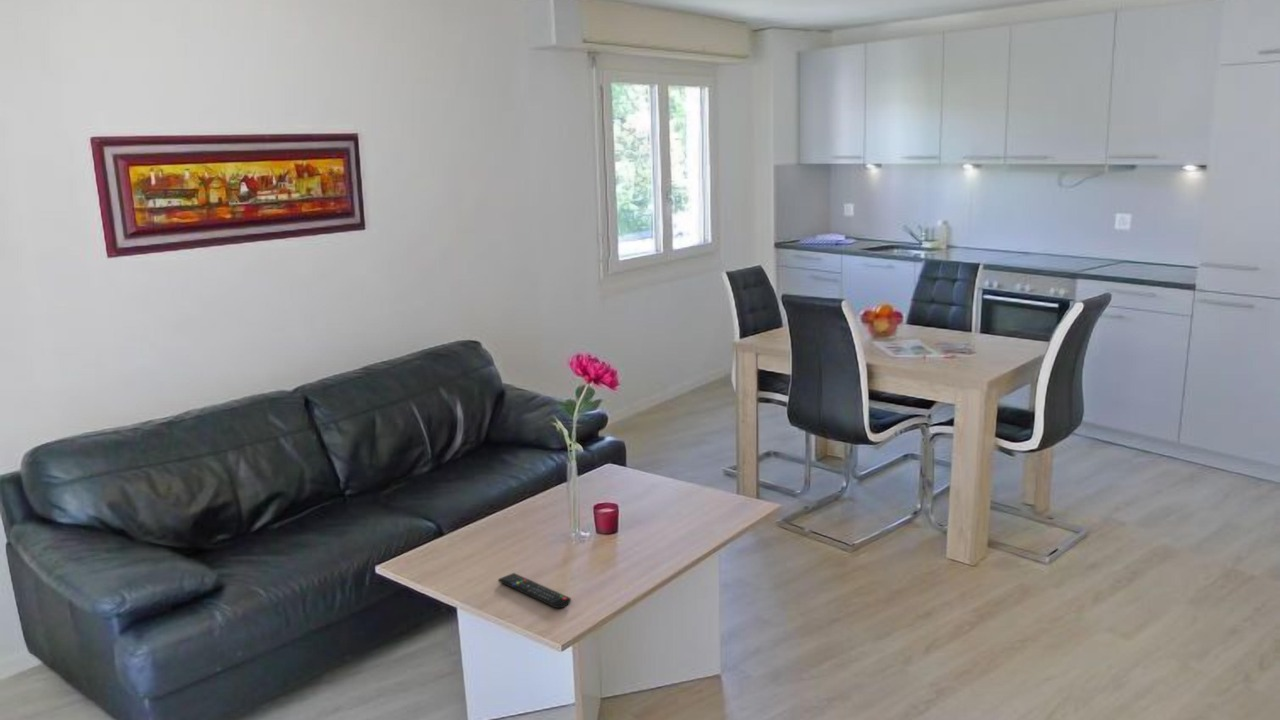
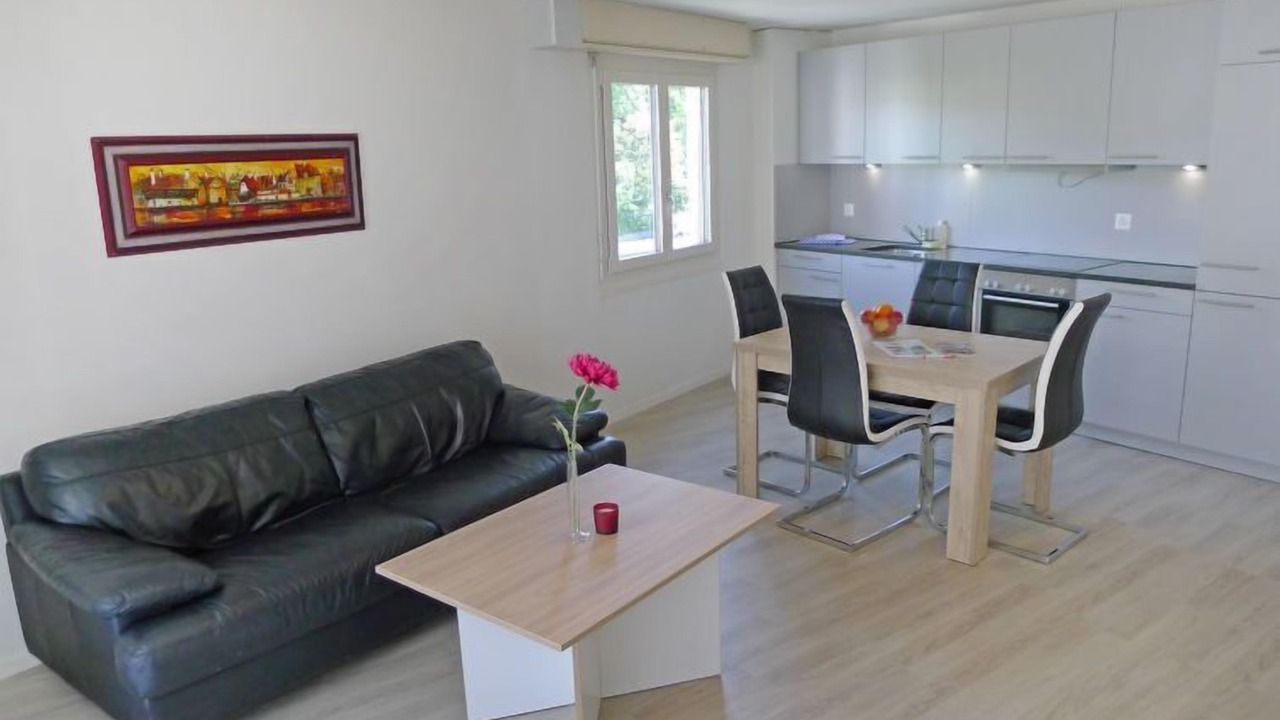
- remote control (534, 591)
